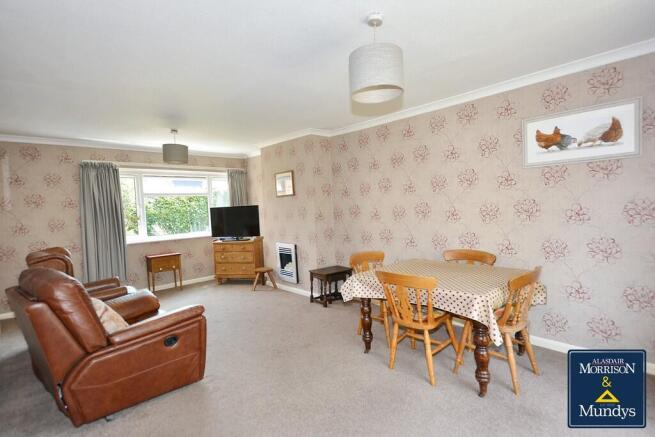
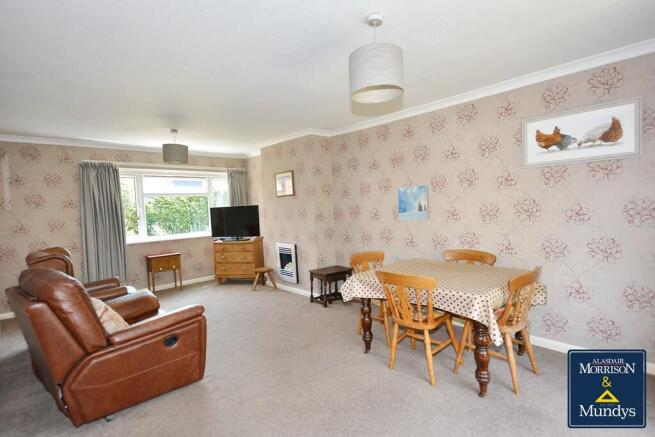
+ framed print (412, 203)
